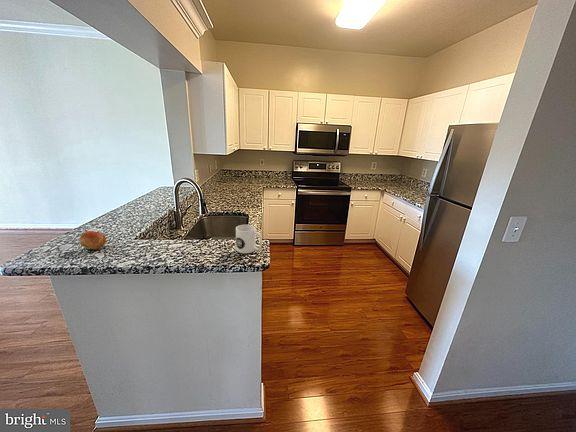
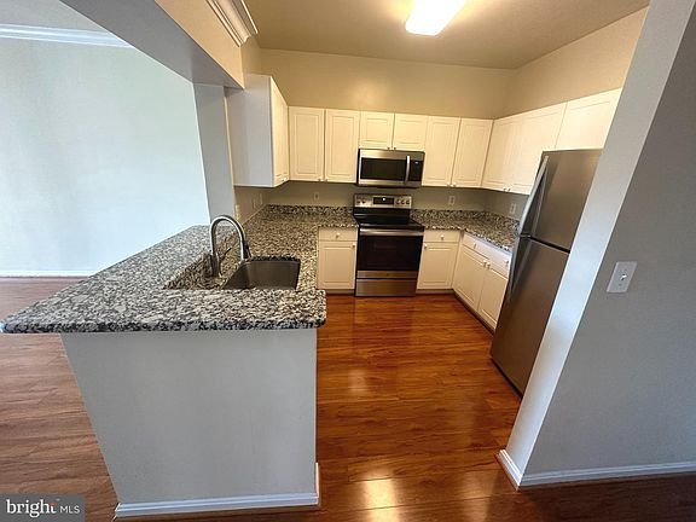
- apple (93, 239)
- mug (249, 239)
